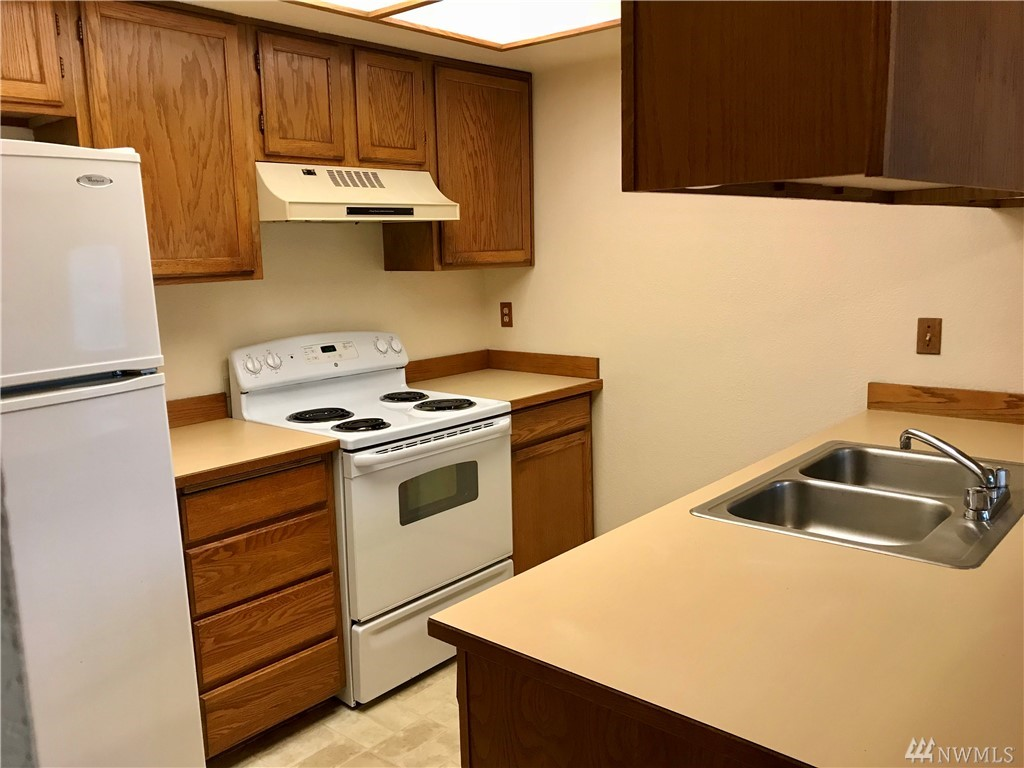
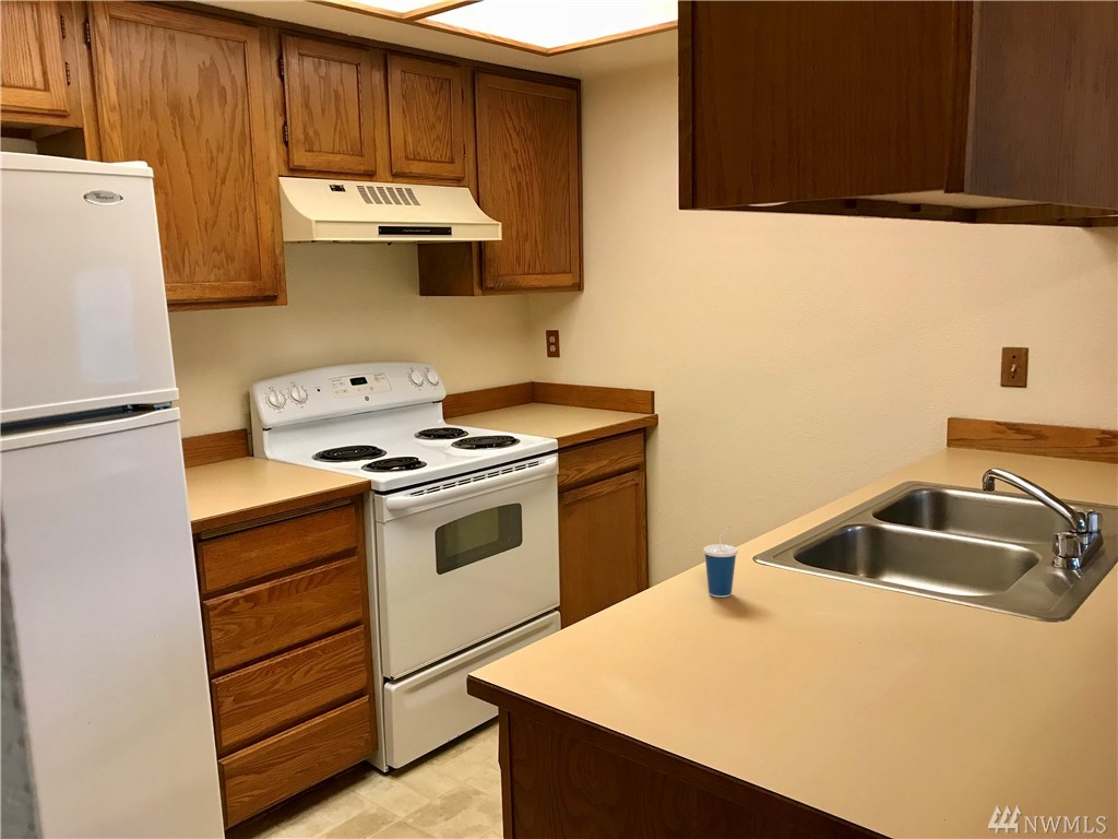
+ cup (719, 558)
